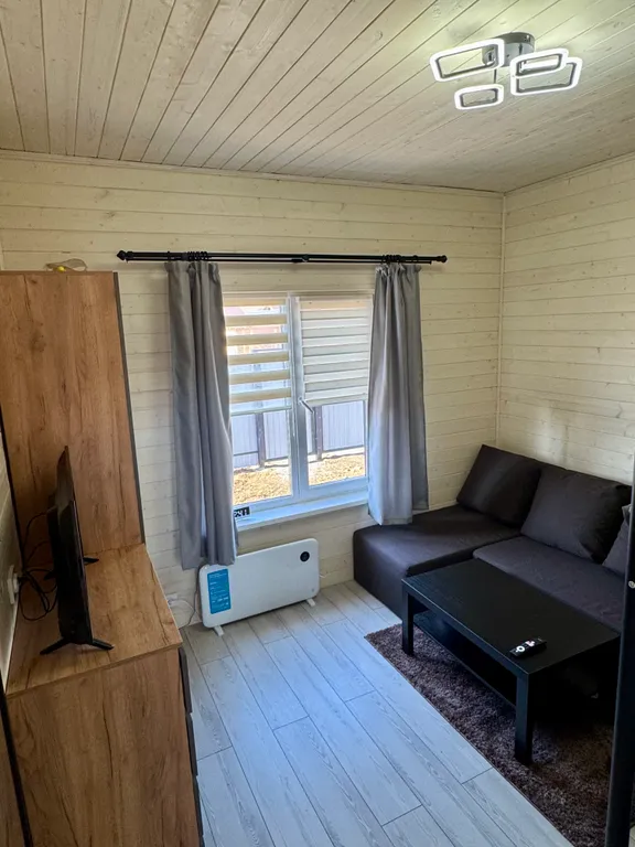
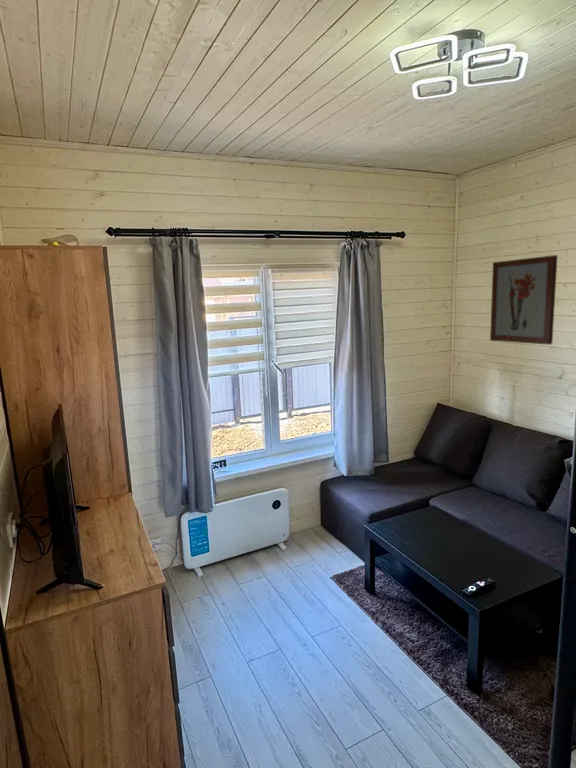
+ wall art (521, 301)
